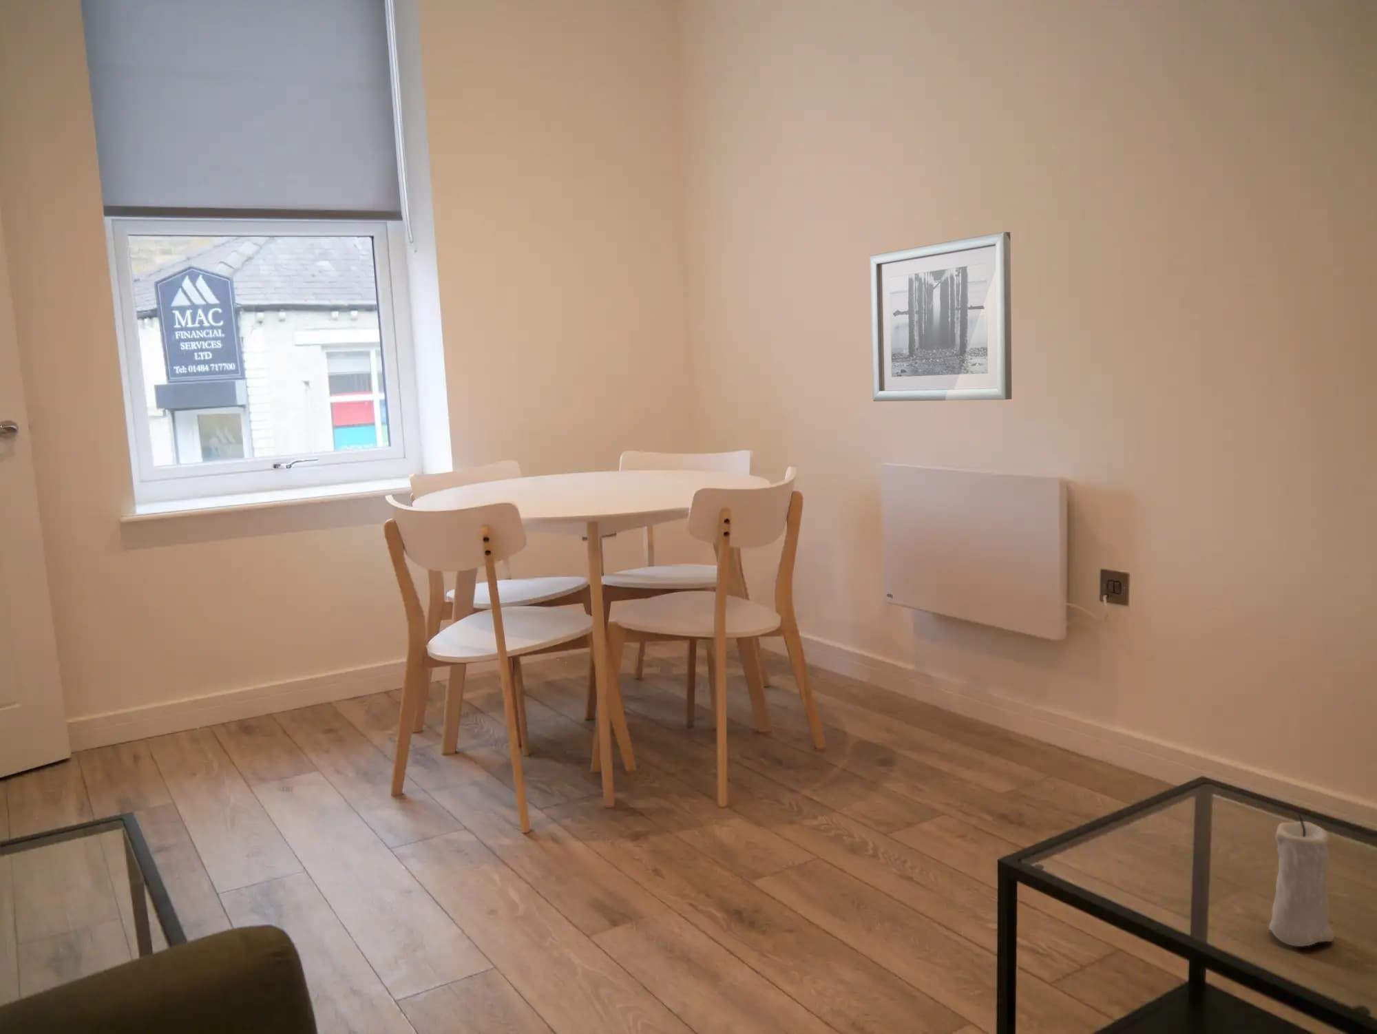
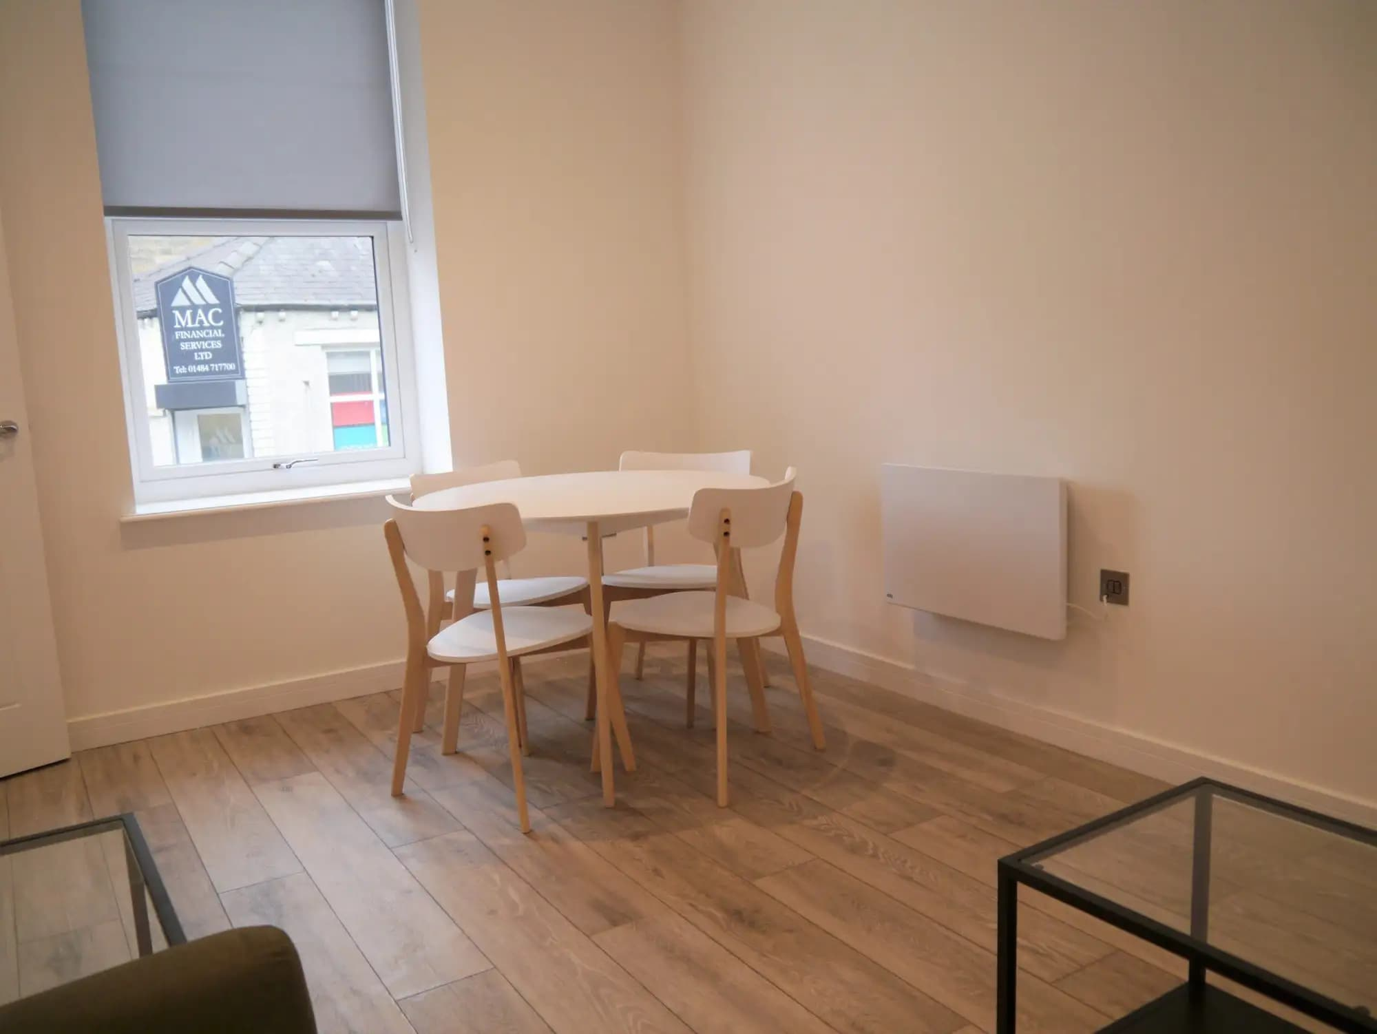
- candle (1301, 877)
- wall art (936, 323)
